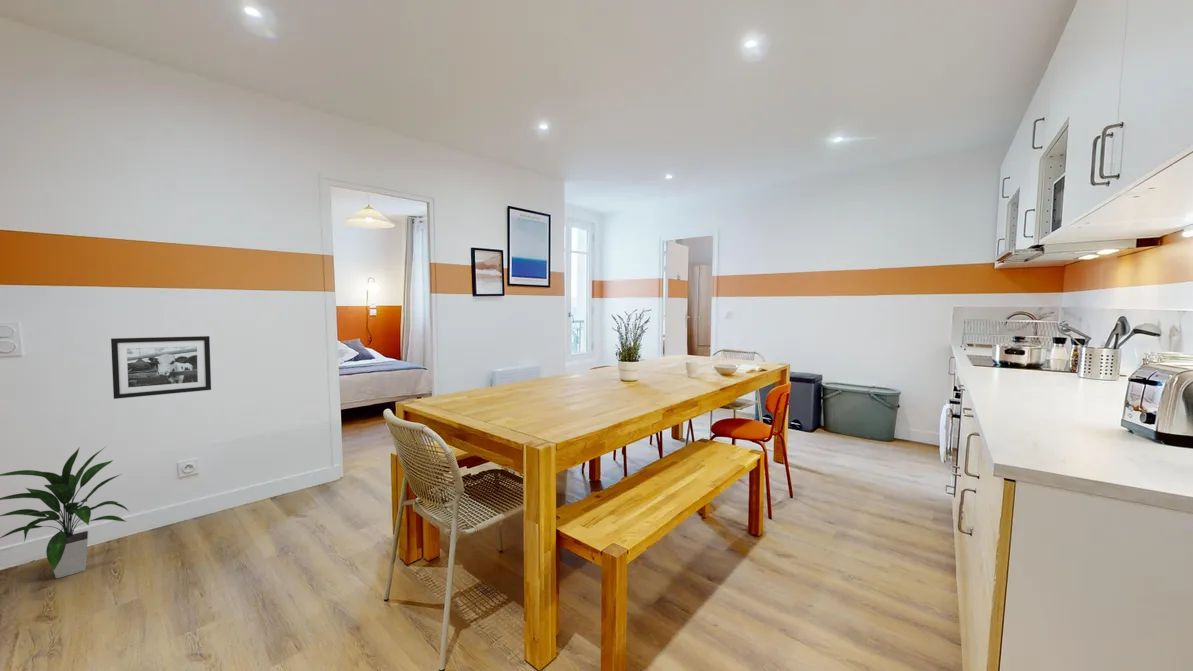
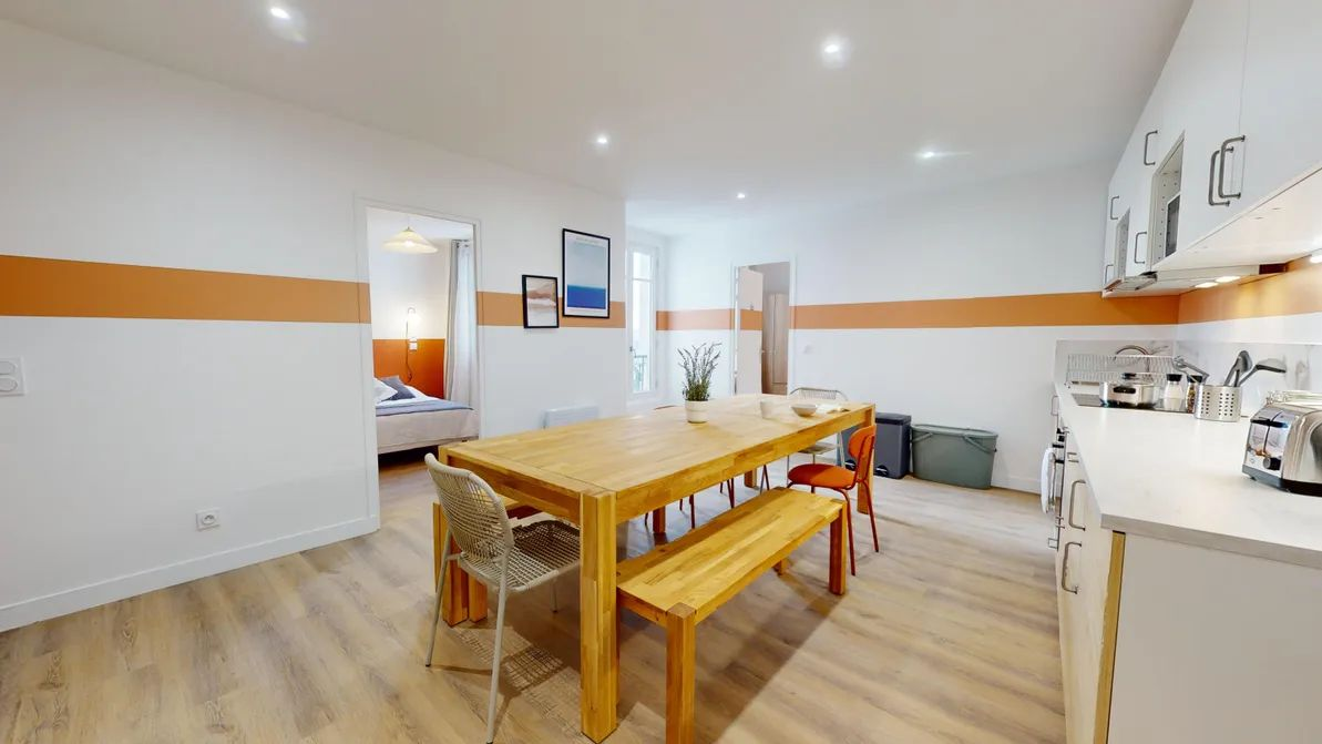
- picture frame (164, 365)
- indoor plant (64, 513)
